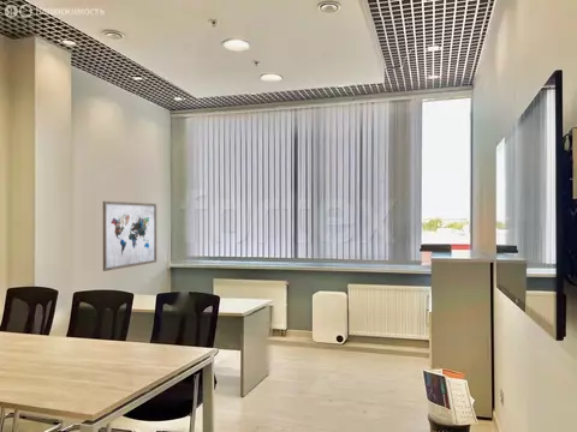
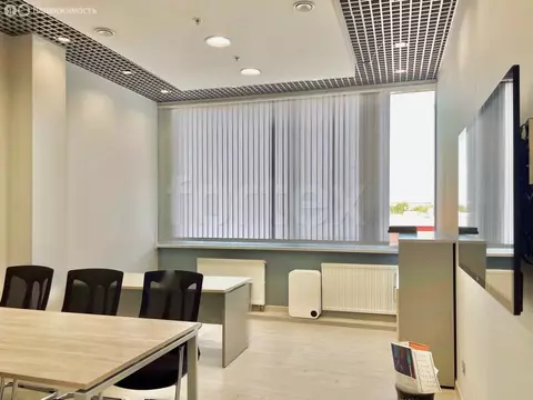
- wall art (132, 234)
